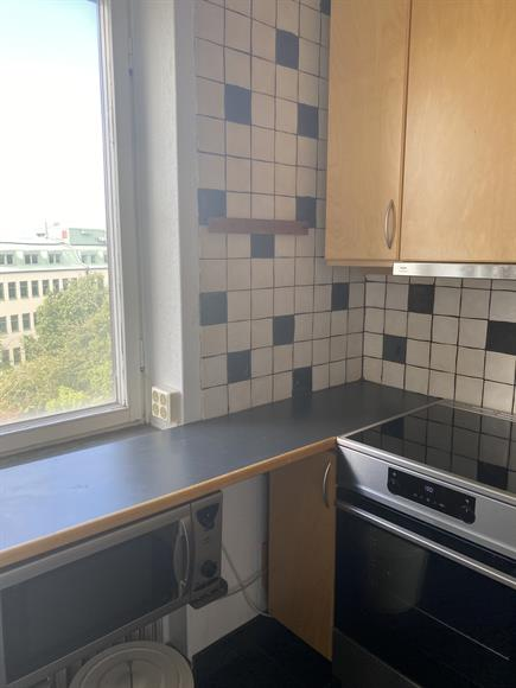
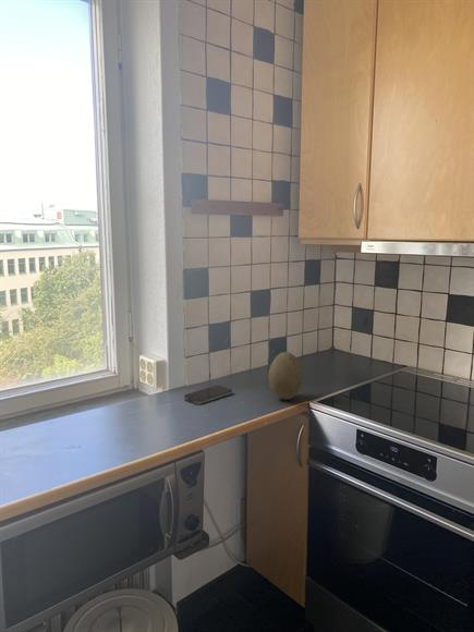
+ smartphone (208, 393)
+ decorative egg (285, 375)
